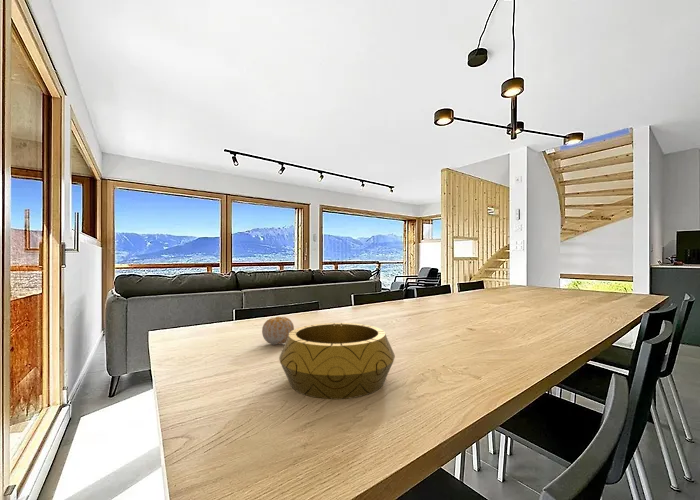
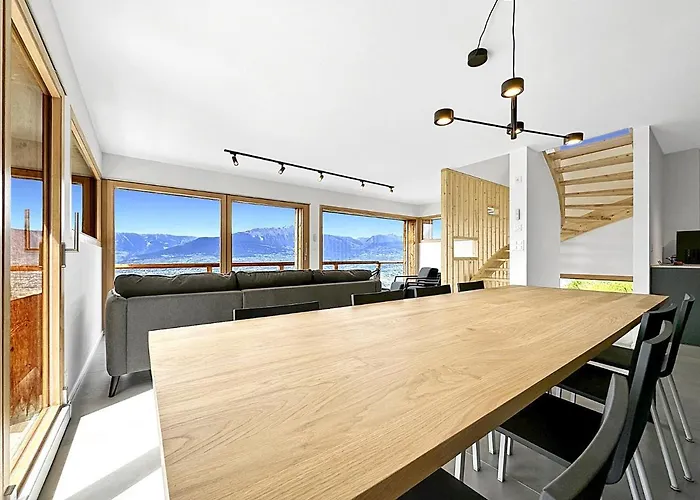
- decorative bowl (337, 356)
- fruit (278, 330)
